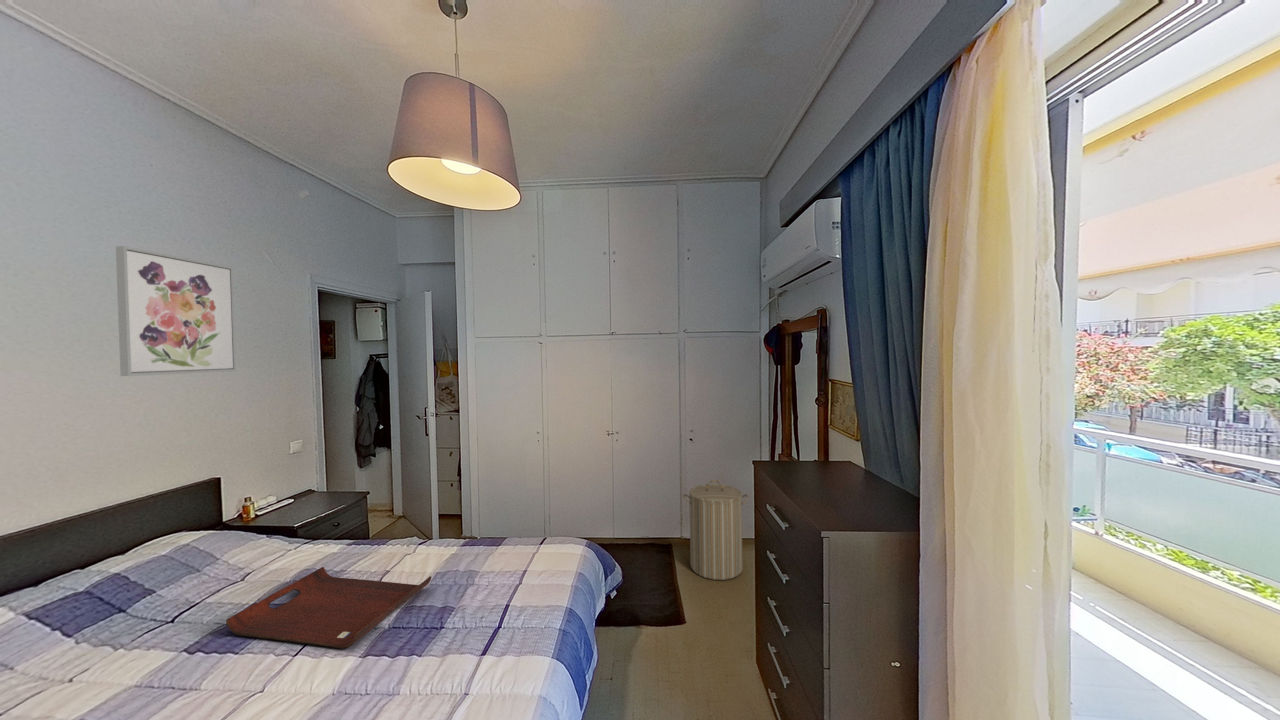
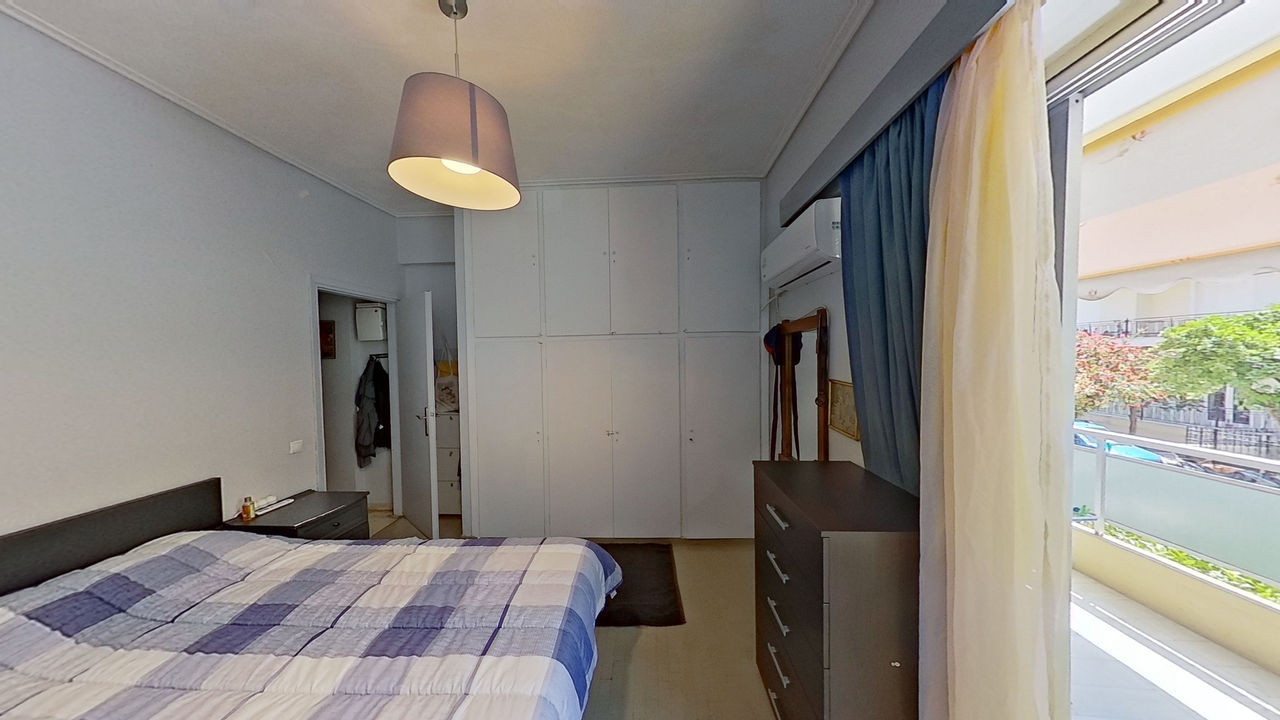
- serving tray (337, 602)
- laundry hamper (715, 523)
- wall art (182, 315)
